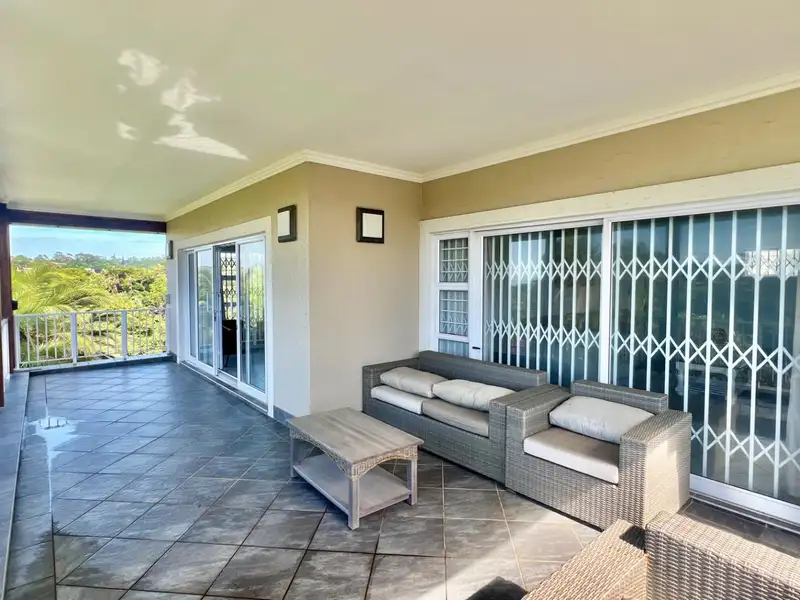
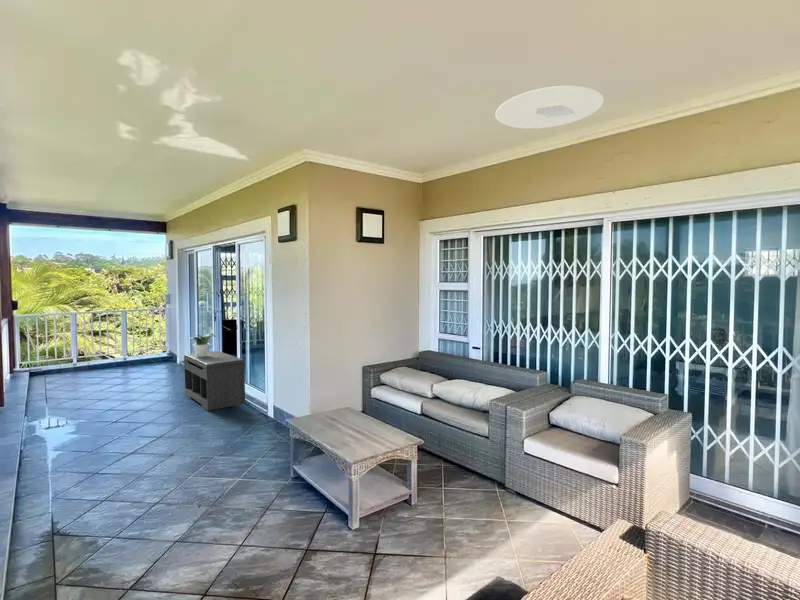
+ bench (213, 378)
+ ceiling light (547, 104)
+ potted plant (203, 345)
